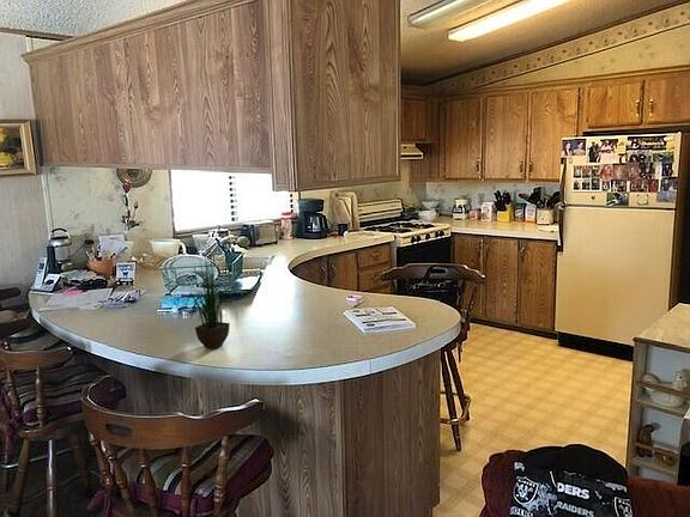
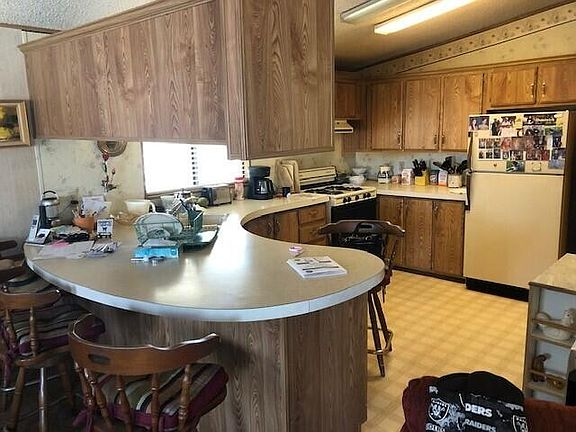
- potted plant (206, 296)
